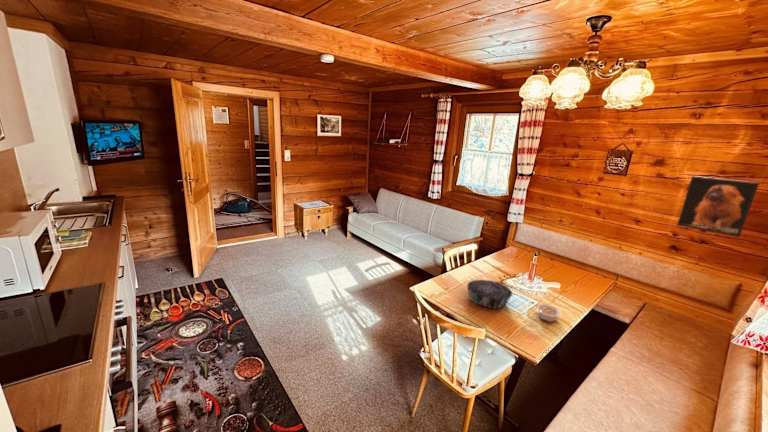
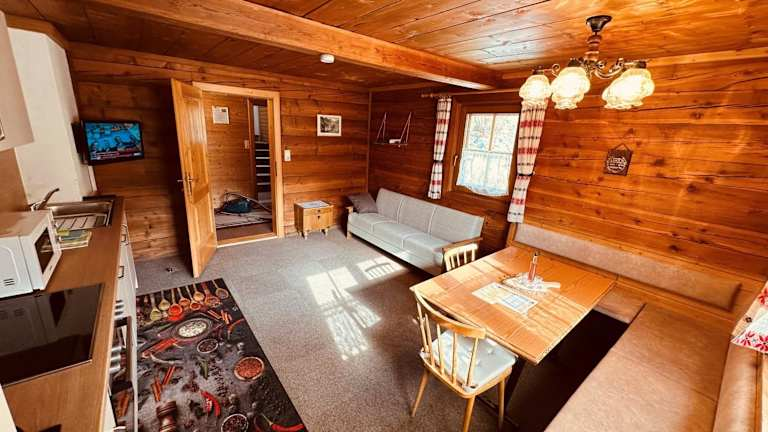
- legume (547, 313)
- decorative bowl (488, 294)
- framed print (715, 205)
